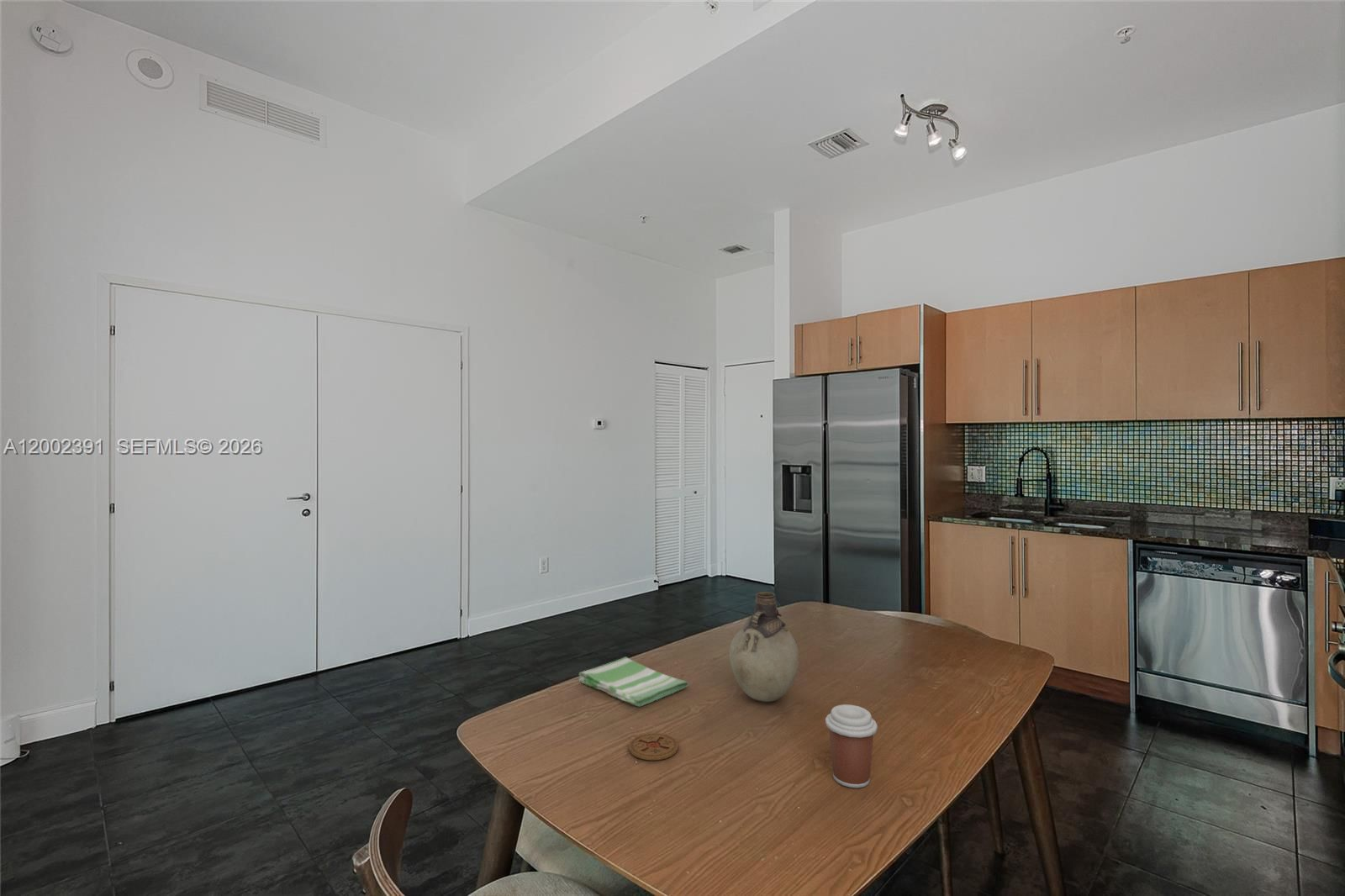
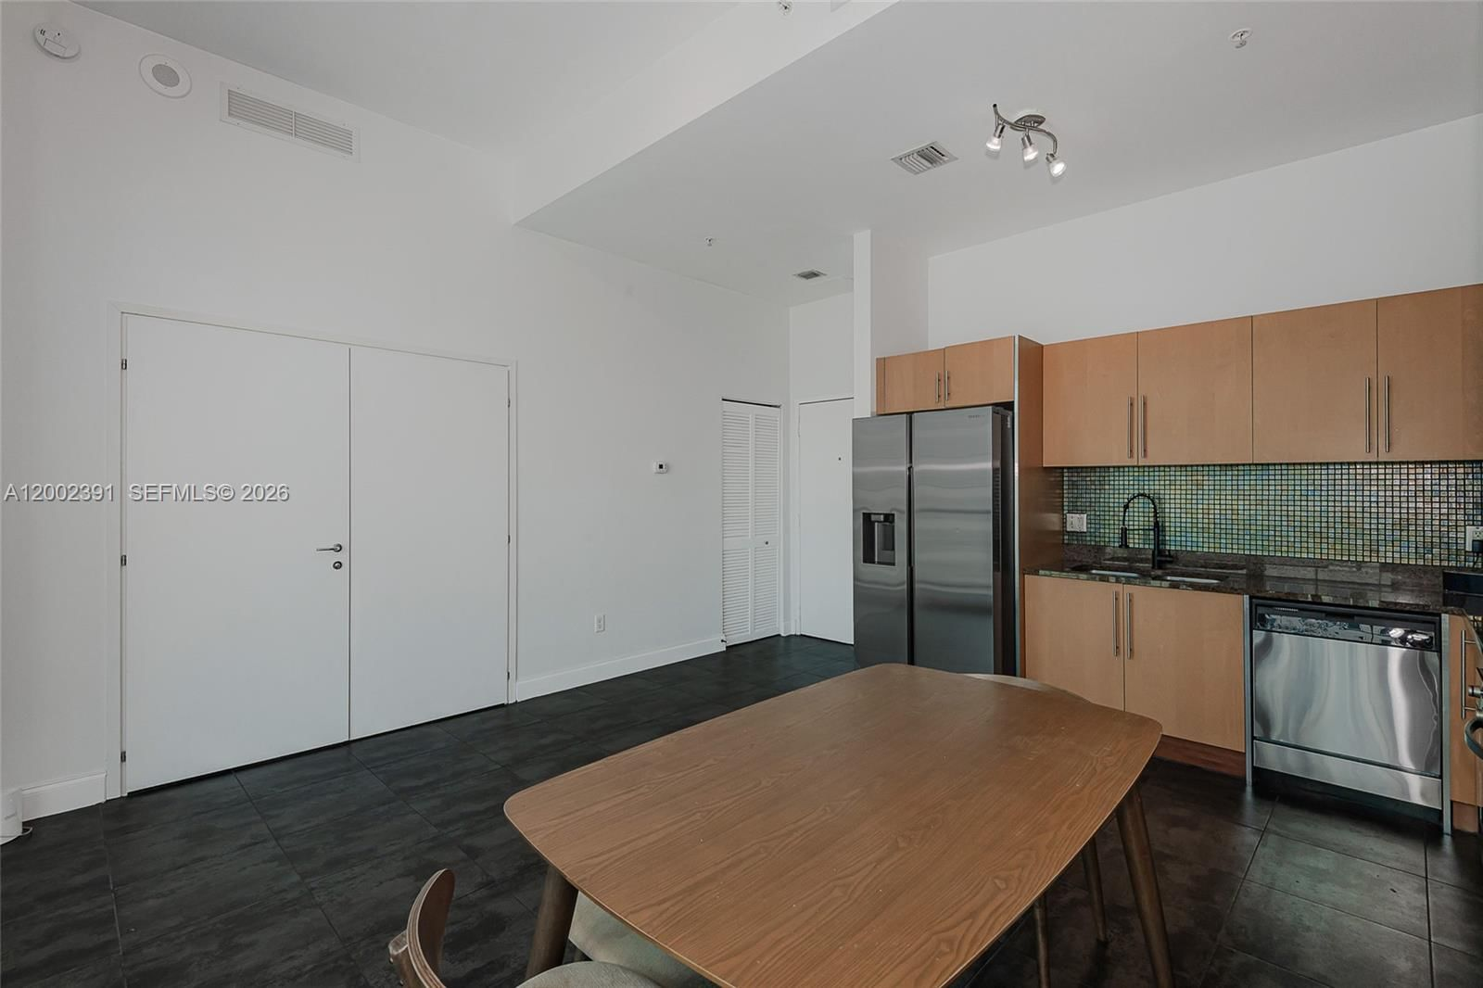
- coaster (653, 746)
- coffee cup (851, 745)
- dish towel (631, 679)
- vase (763, 646)
